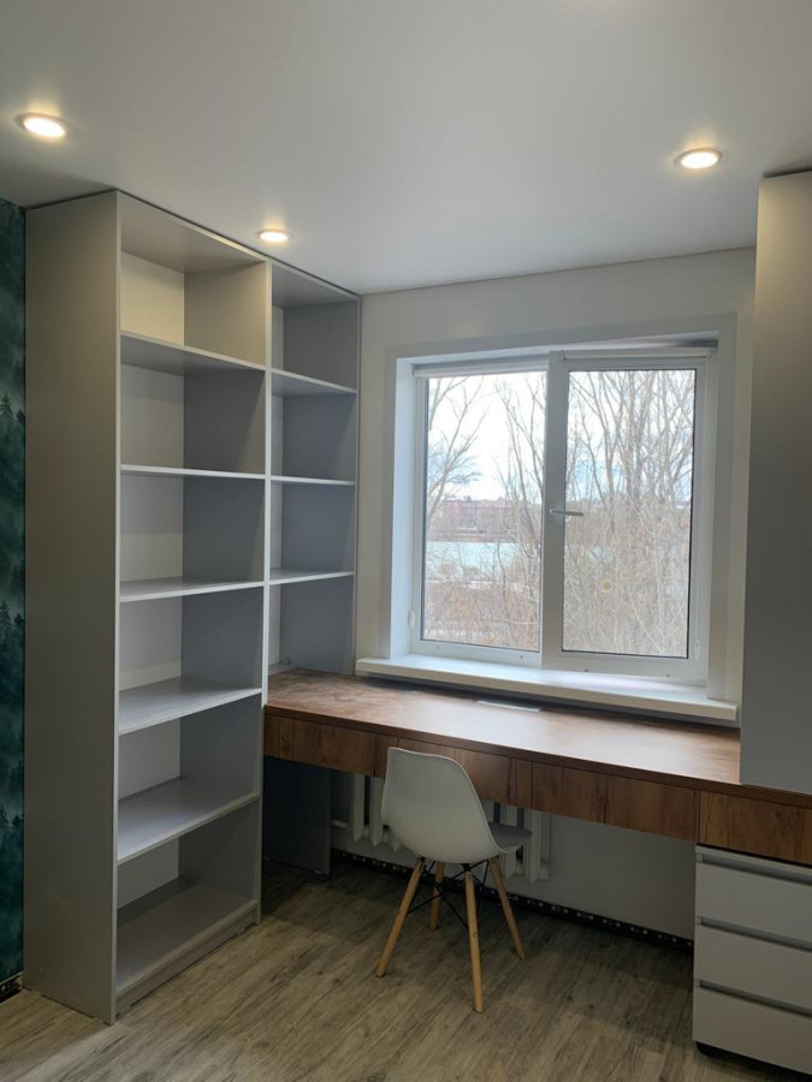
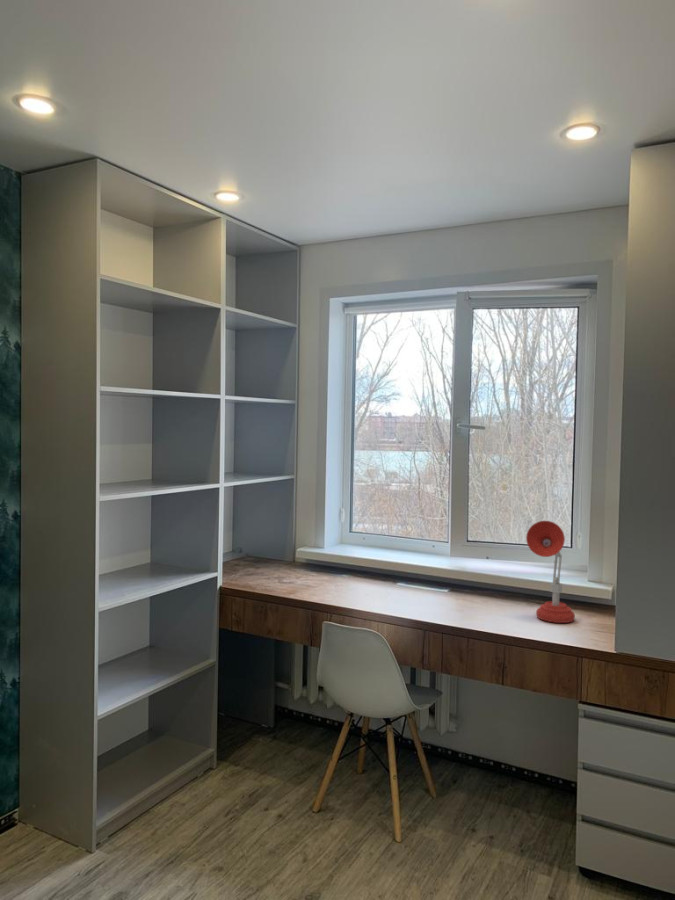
+ desk lamp (554, 570)
